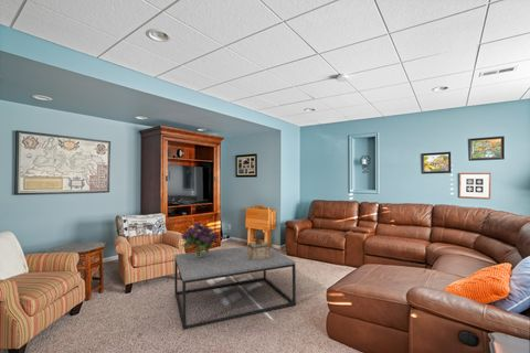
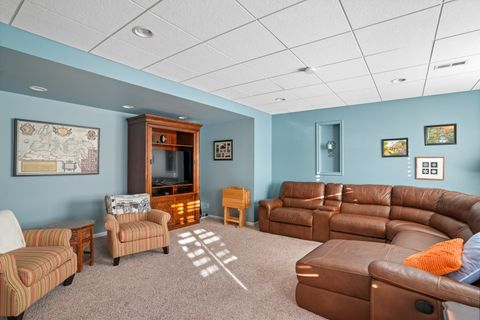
- decorative box (258, 246)
- coffee table (232, 275)
- bouquet (198, 239)
